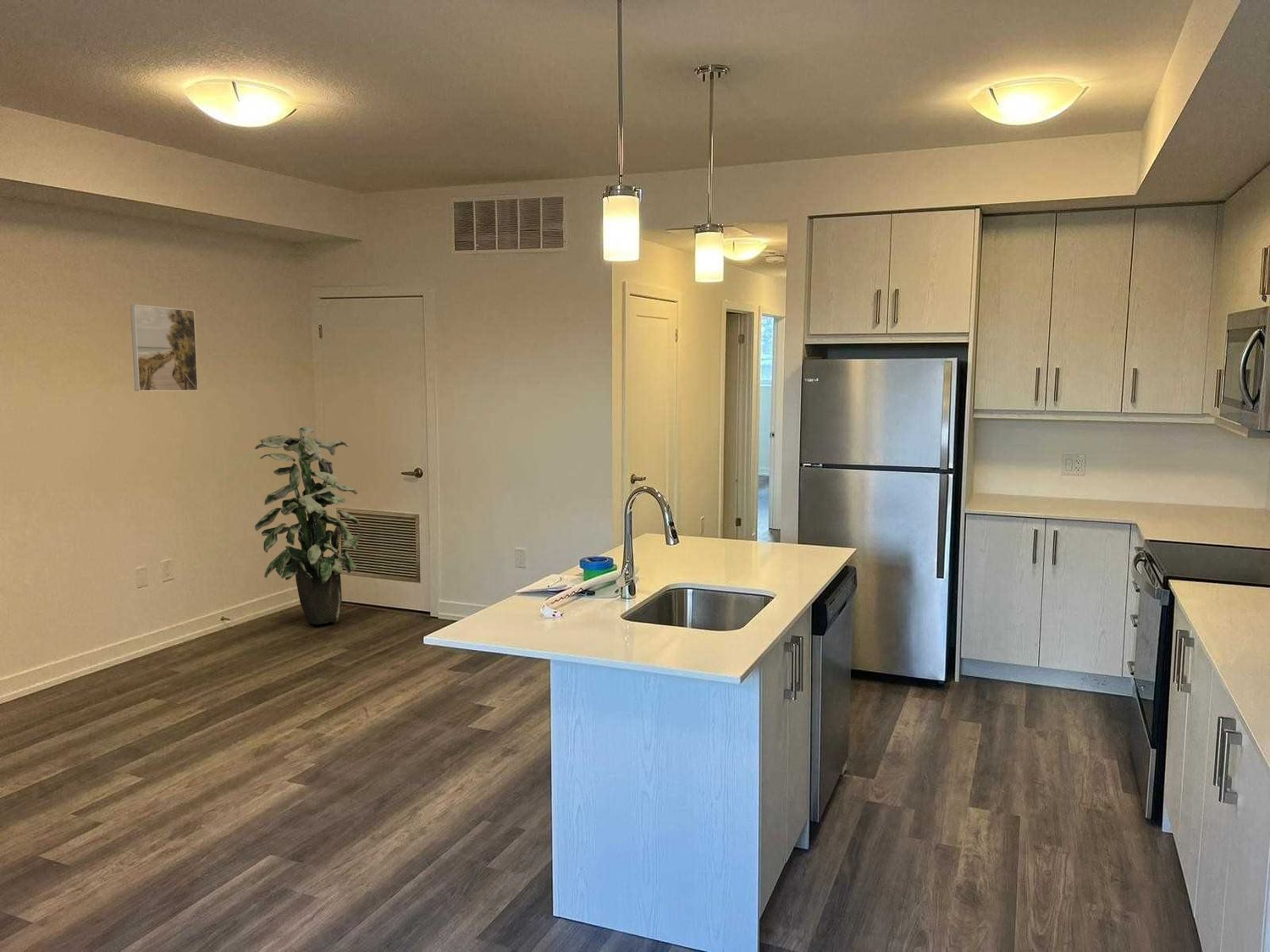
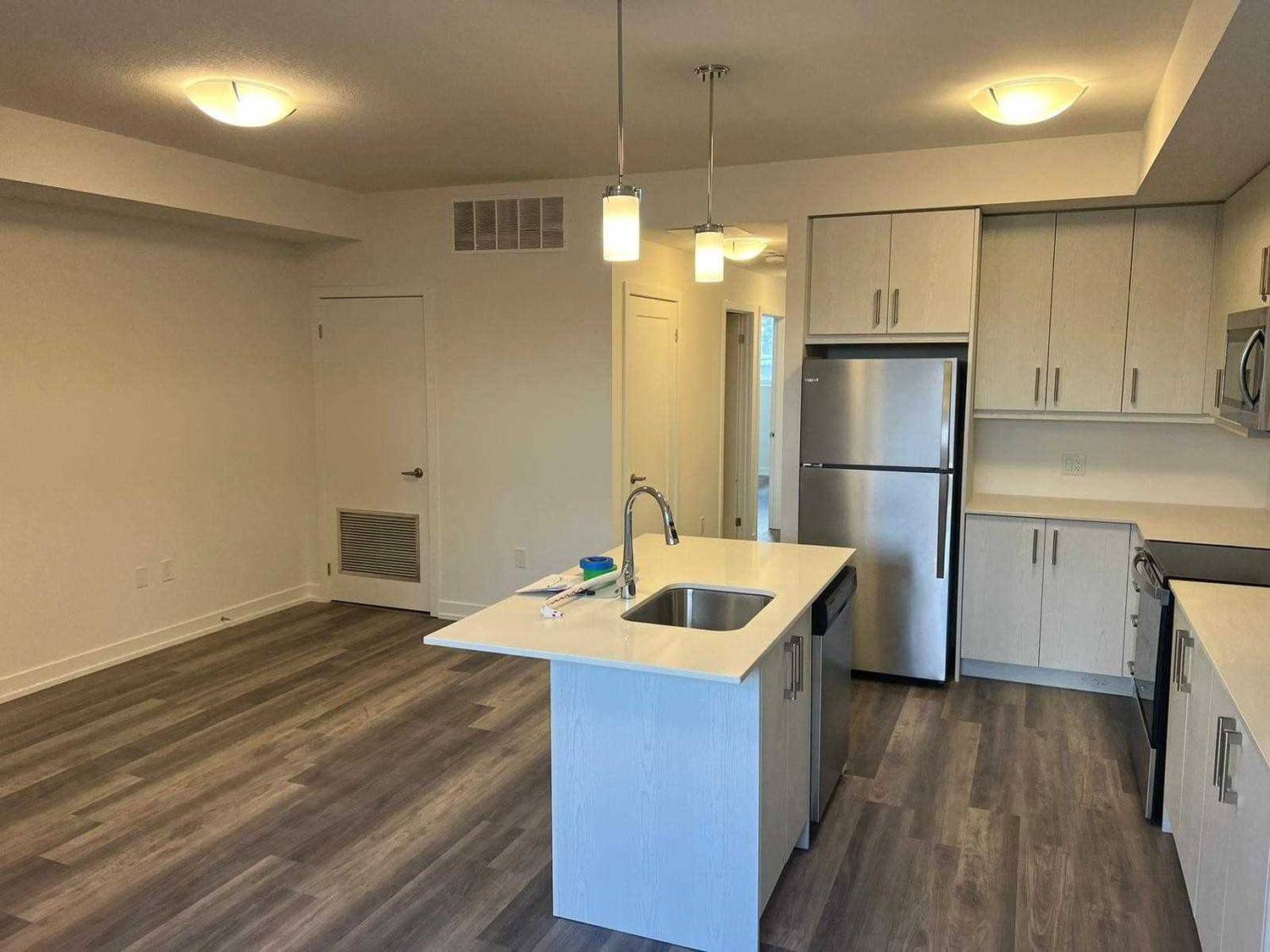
- indoor plant (309, 526)
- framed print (165, 349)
